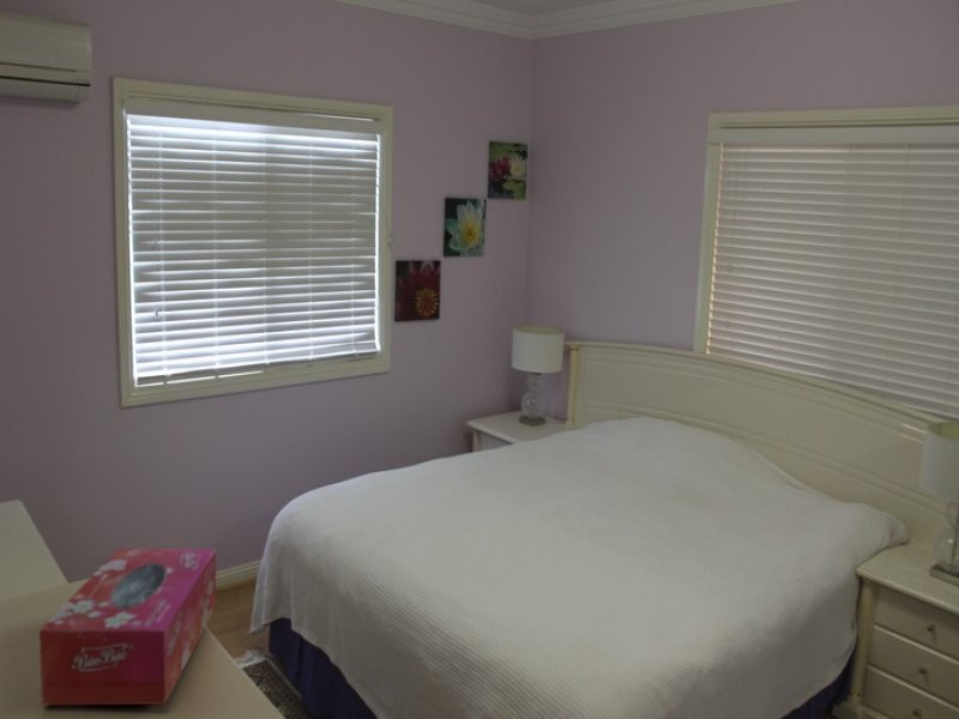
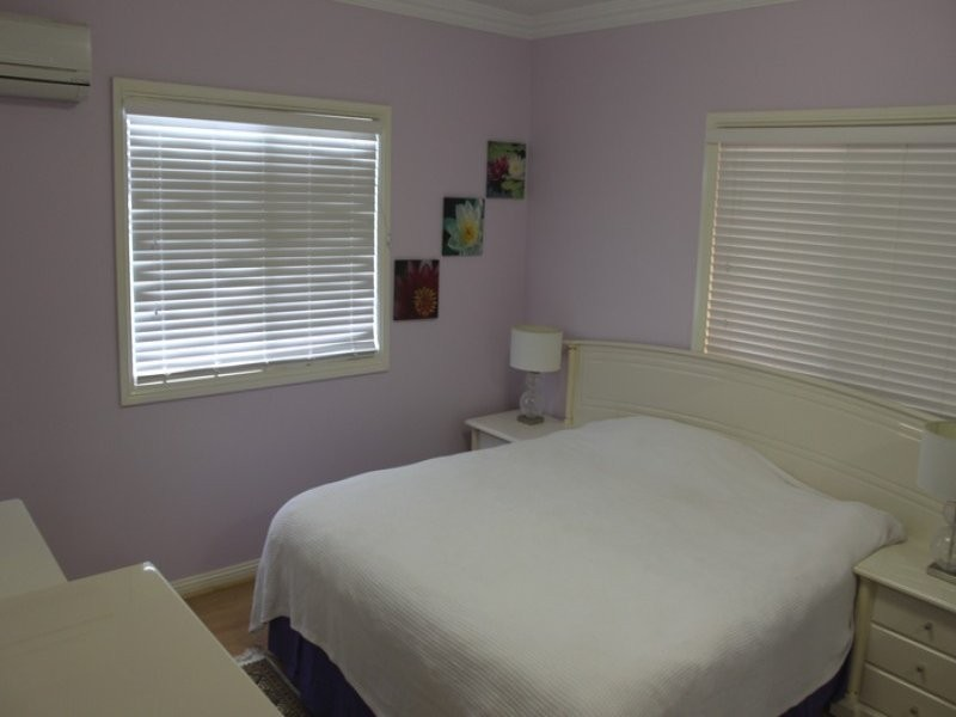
- tissue box (139, 617)
